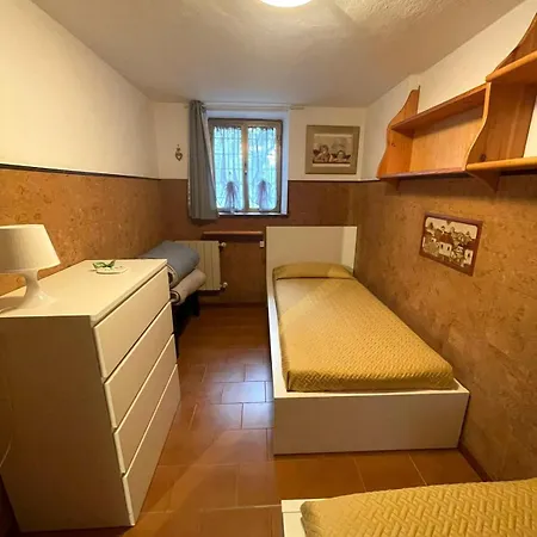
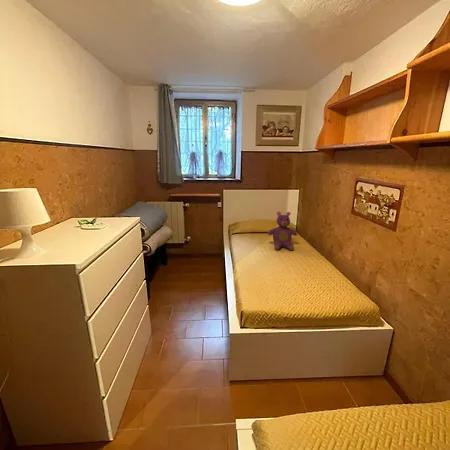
+ teddy bear (283, 230)
